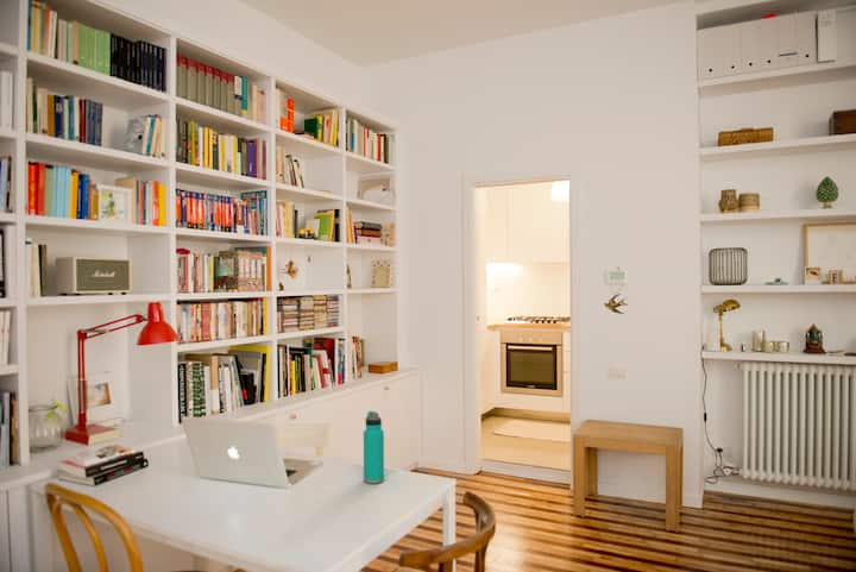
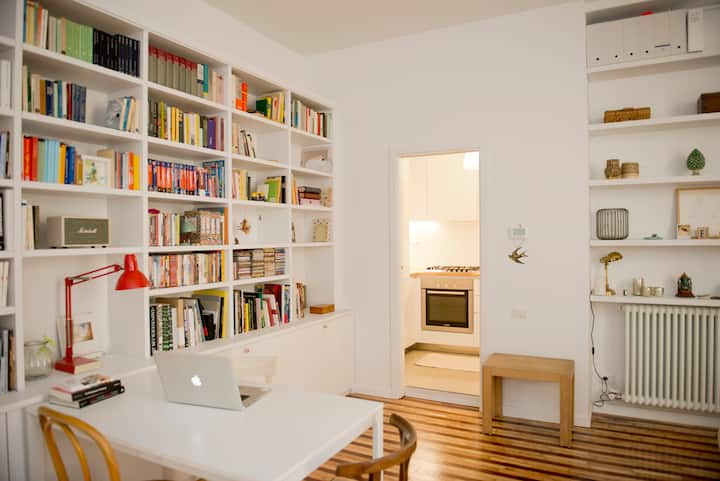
- water bottle (373, 446)
